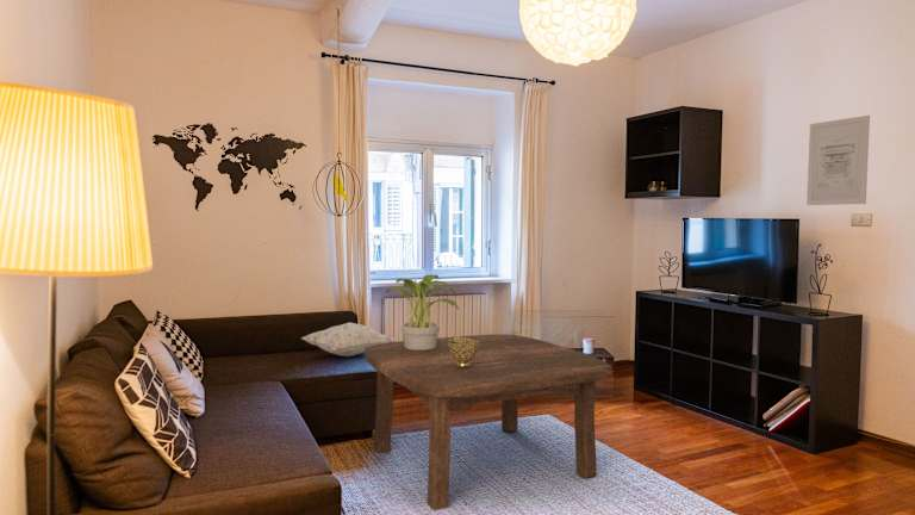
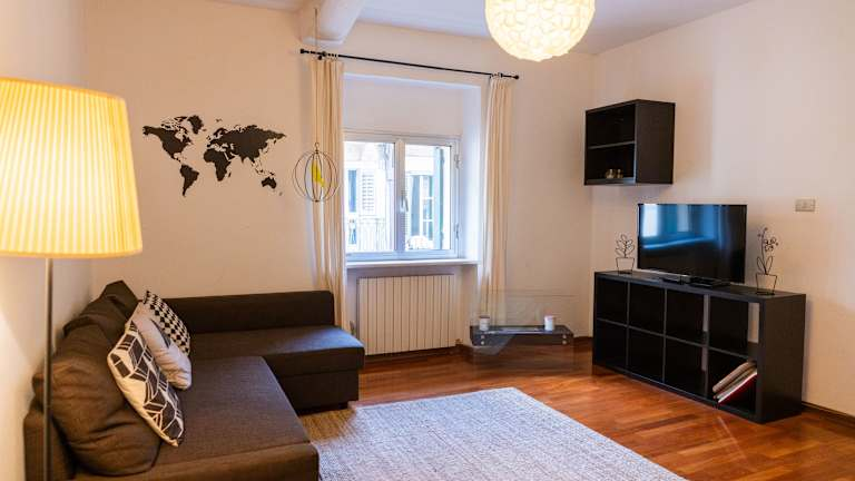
- decorative pillow (349, 339)
- decorative bowl (463, 352)
- potted plant (419, 311)
- coffee table (479, 403)
- wall art (836, 162)
